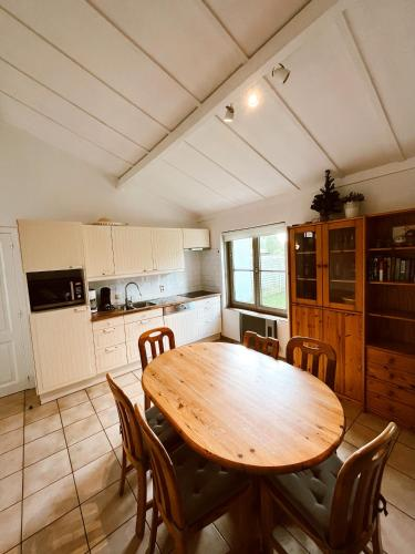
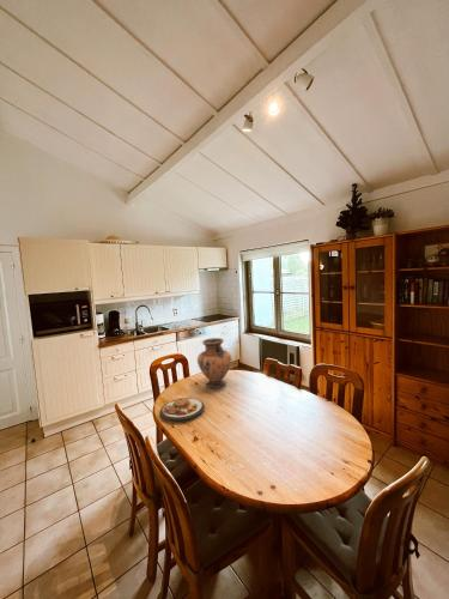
+ vase (214, 362)
+ plate (182, 406)
